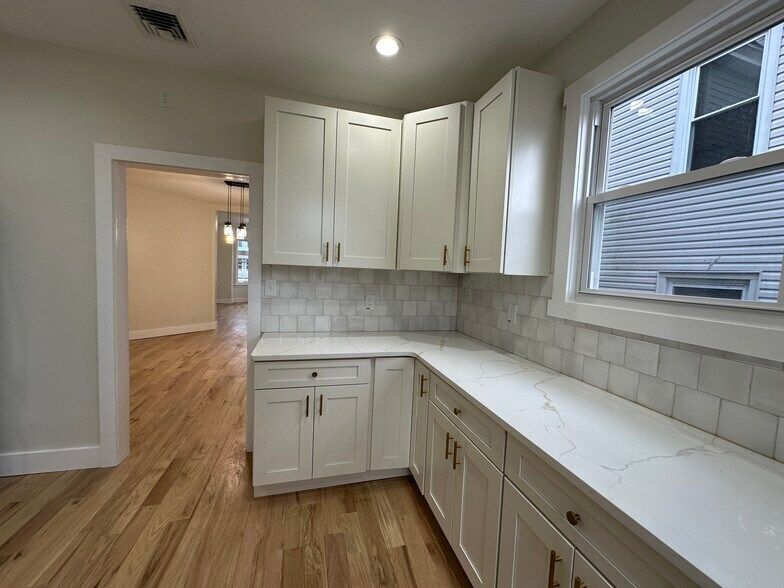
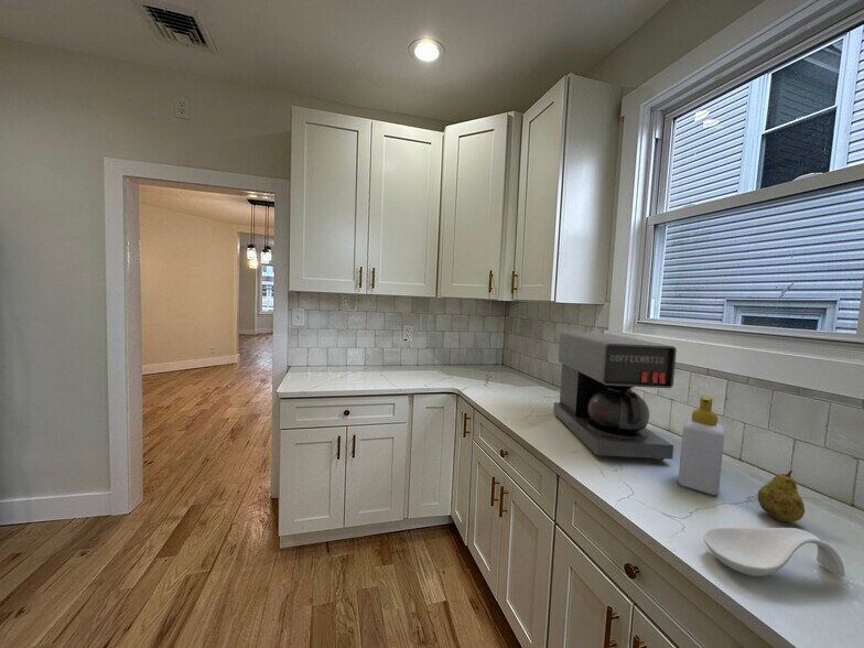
+ coffee maker (605, 387)
+ soap bottle (702, 441)
+ spoon rest (771, 549)
+ fruit (780, 494)
